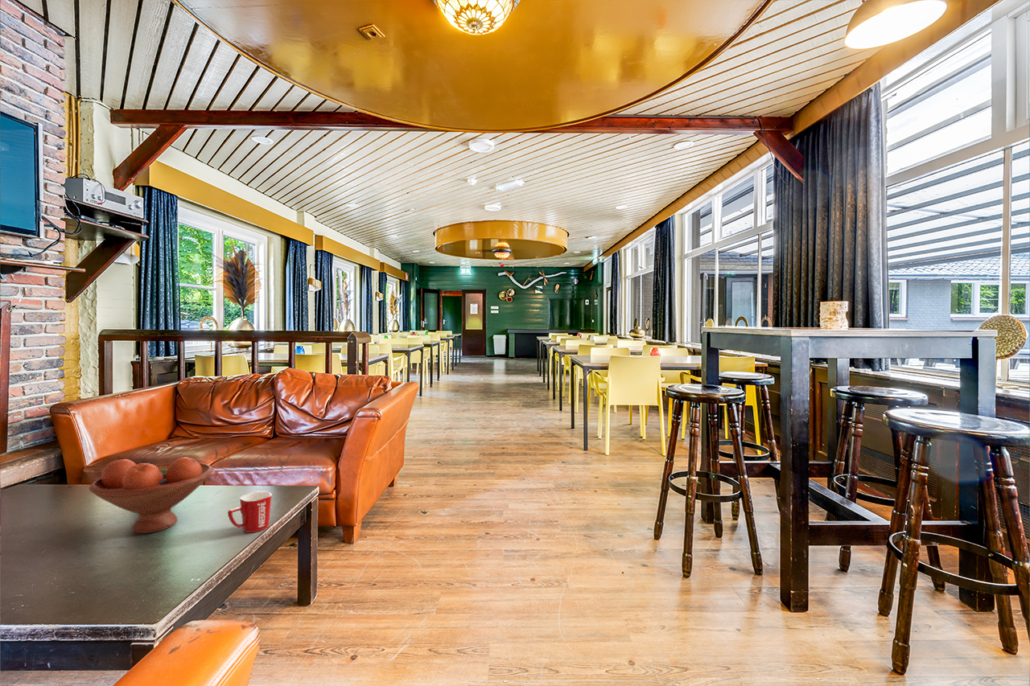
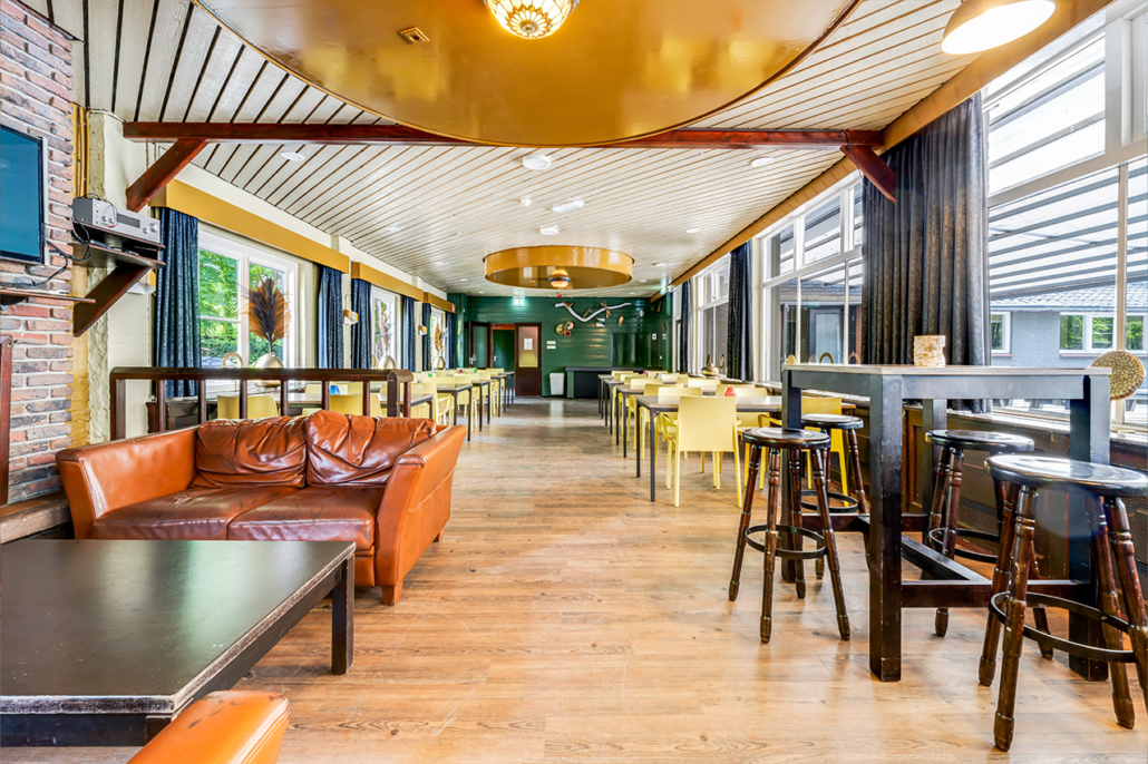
- mug (249, 514)
- fruit bowl (155, 491)
